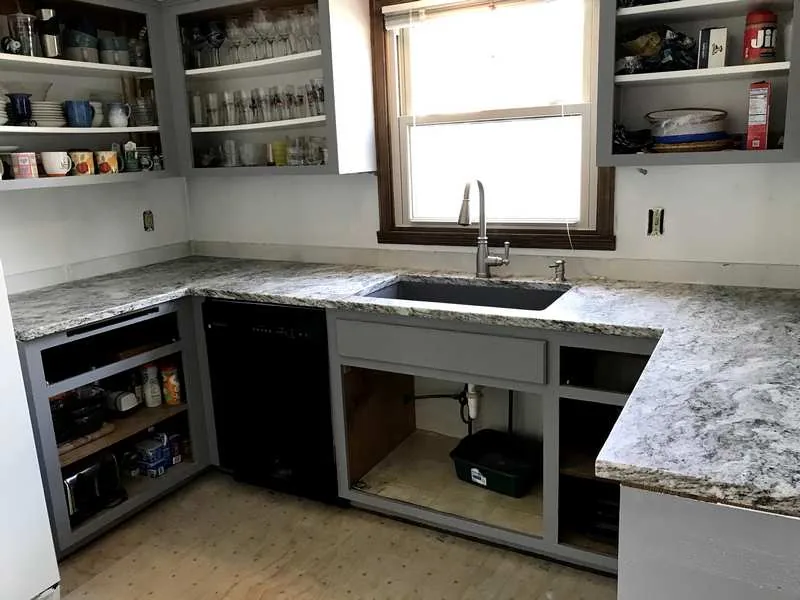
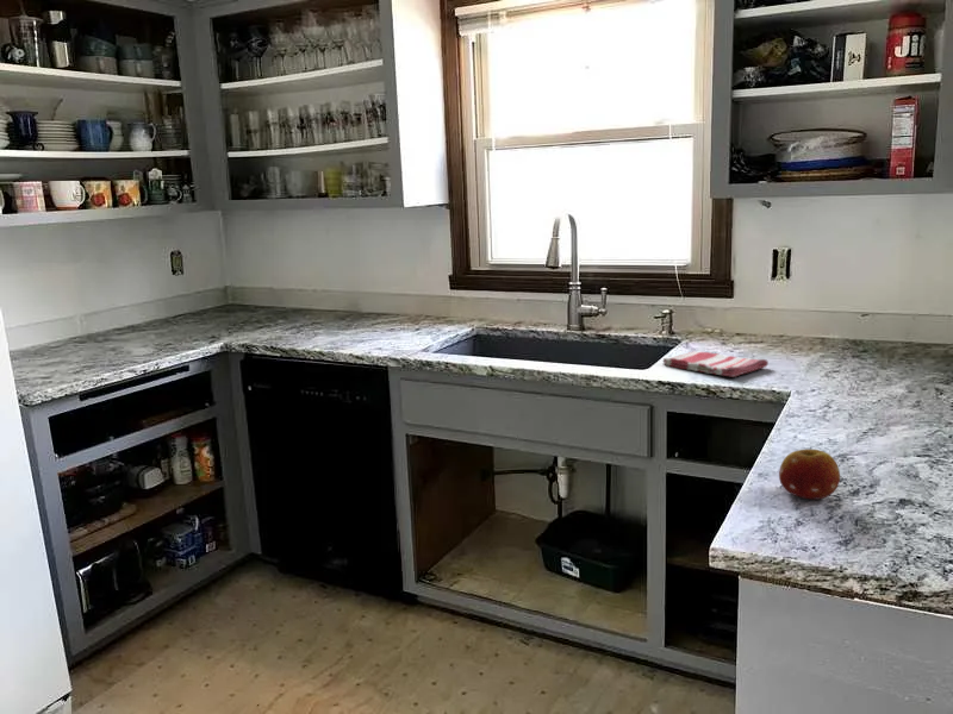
+ dish towel (714, 361)
+ fruit (809, 472)
